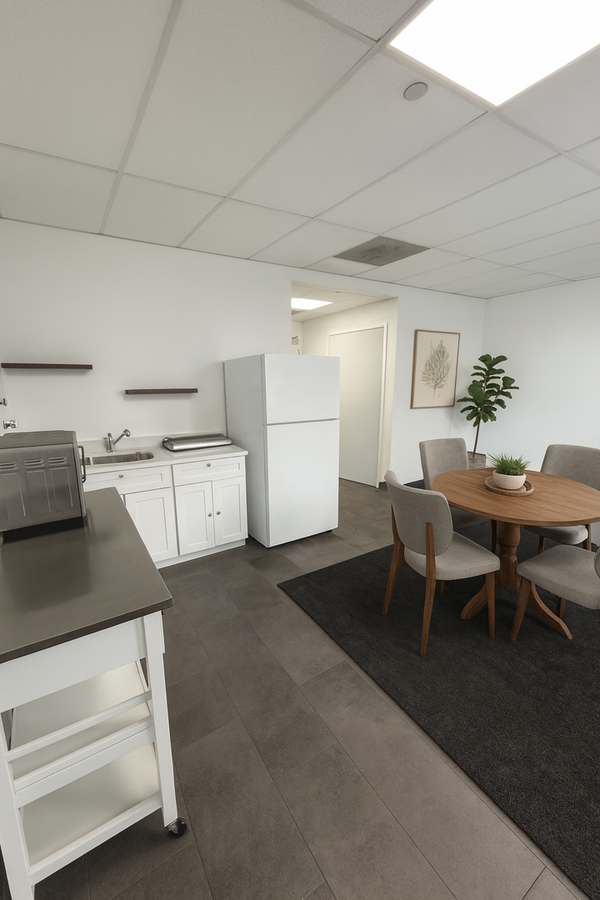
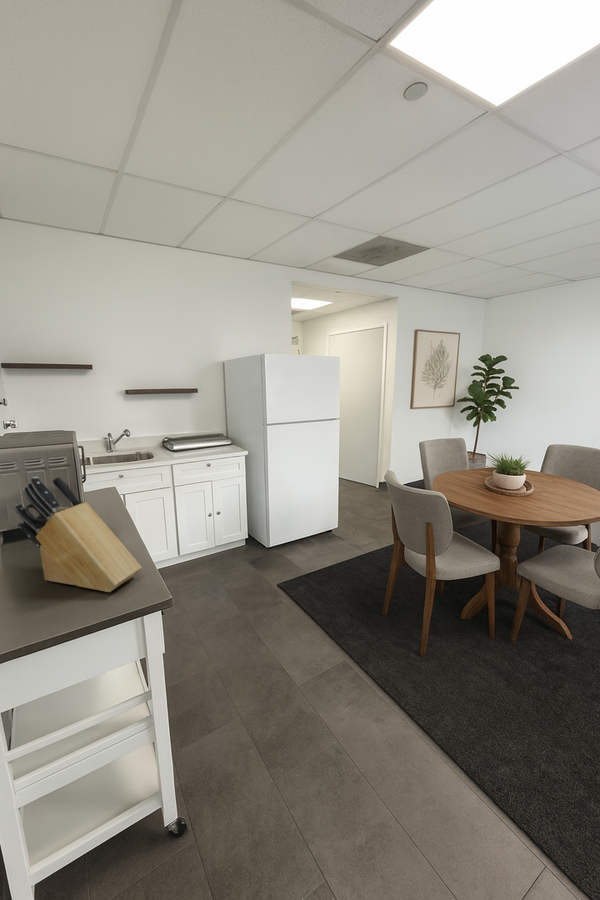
+ knife block (76, 528)
